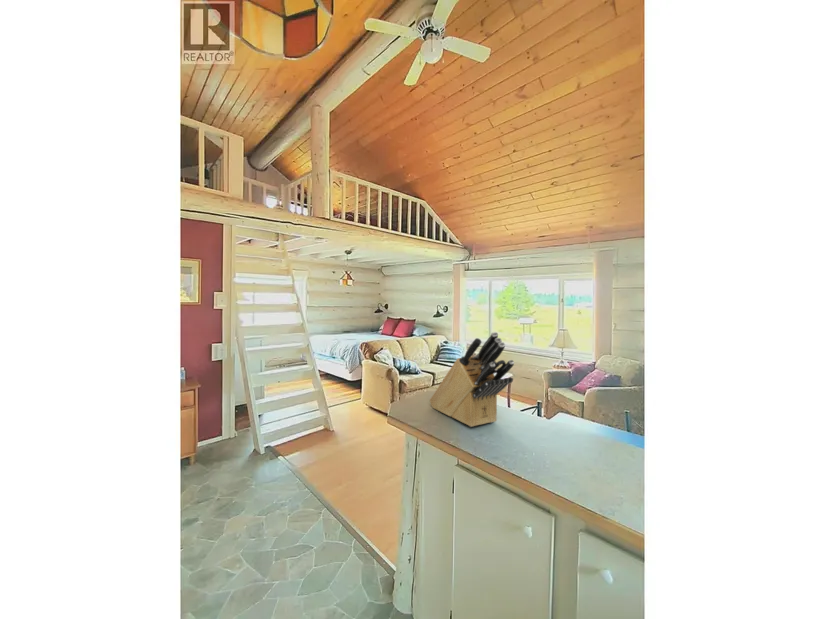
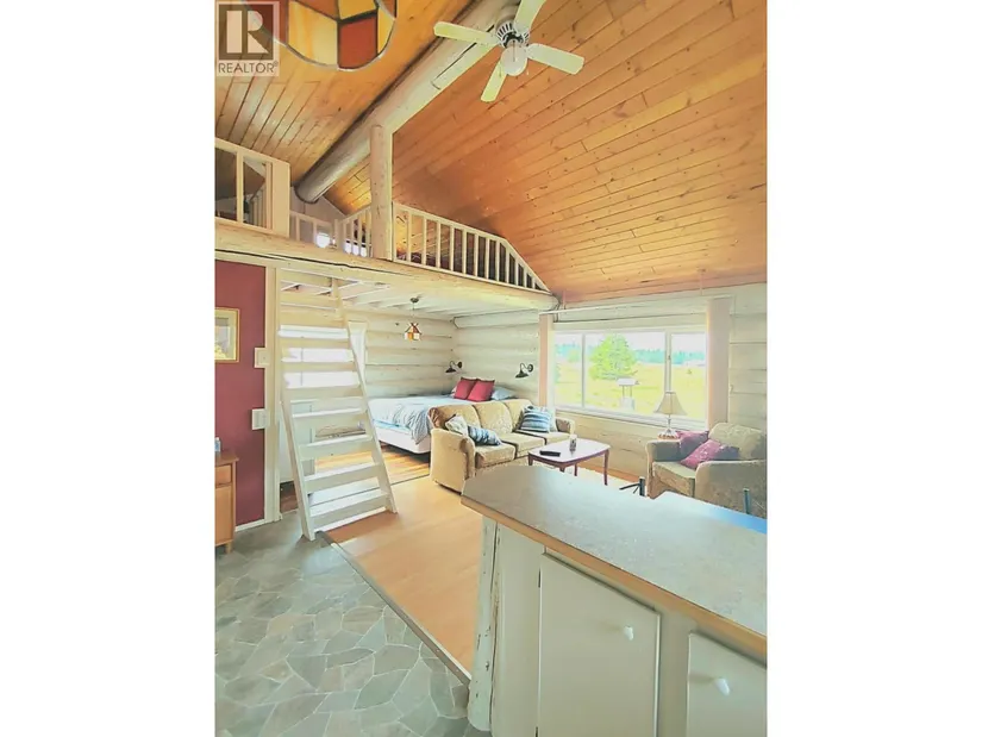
- knife block (468, 374)
